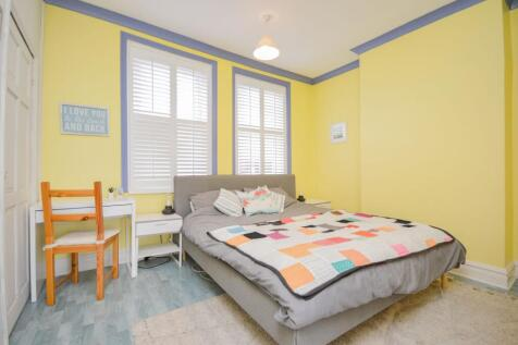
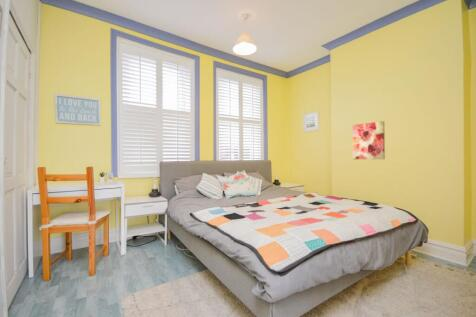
+ wall art (367, 141)
